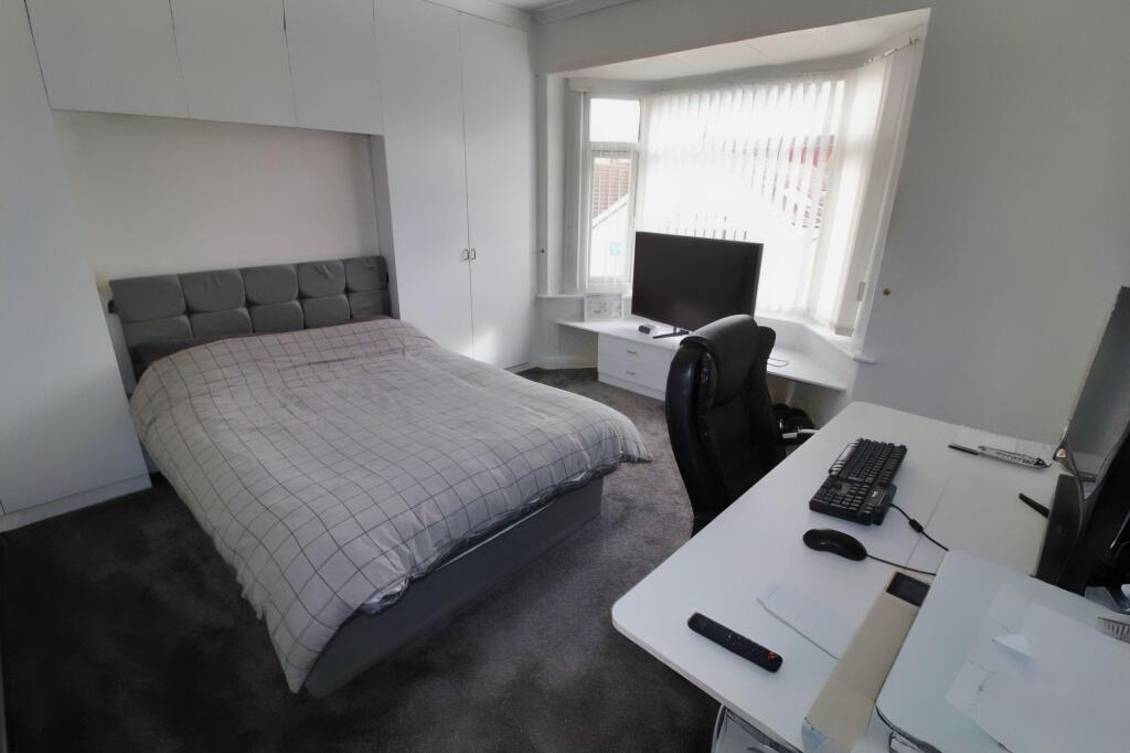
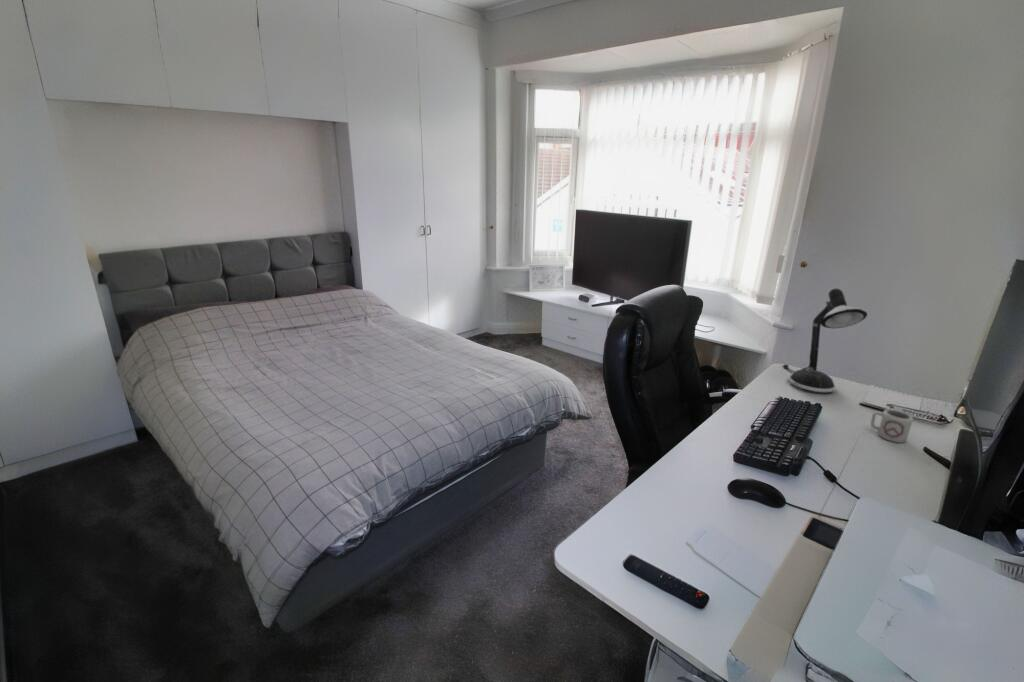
+ desk lamp (818, 336)
+ cup (890, 424)
